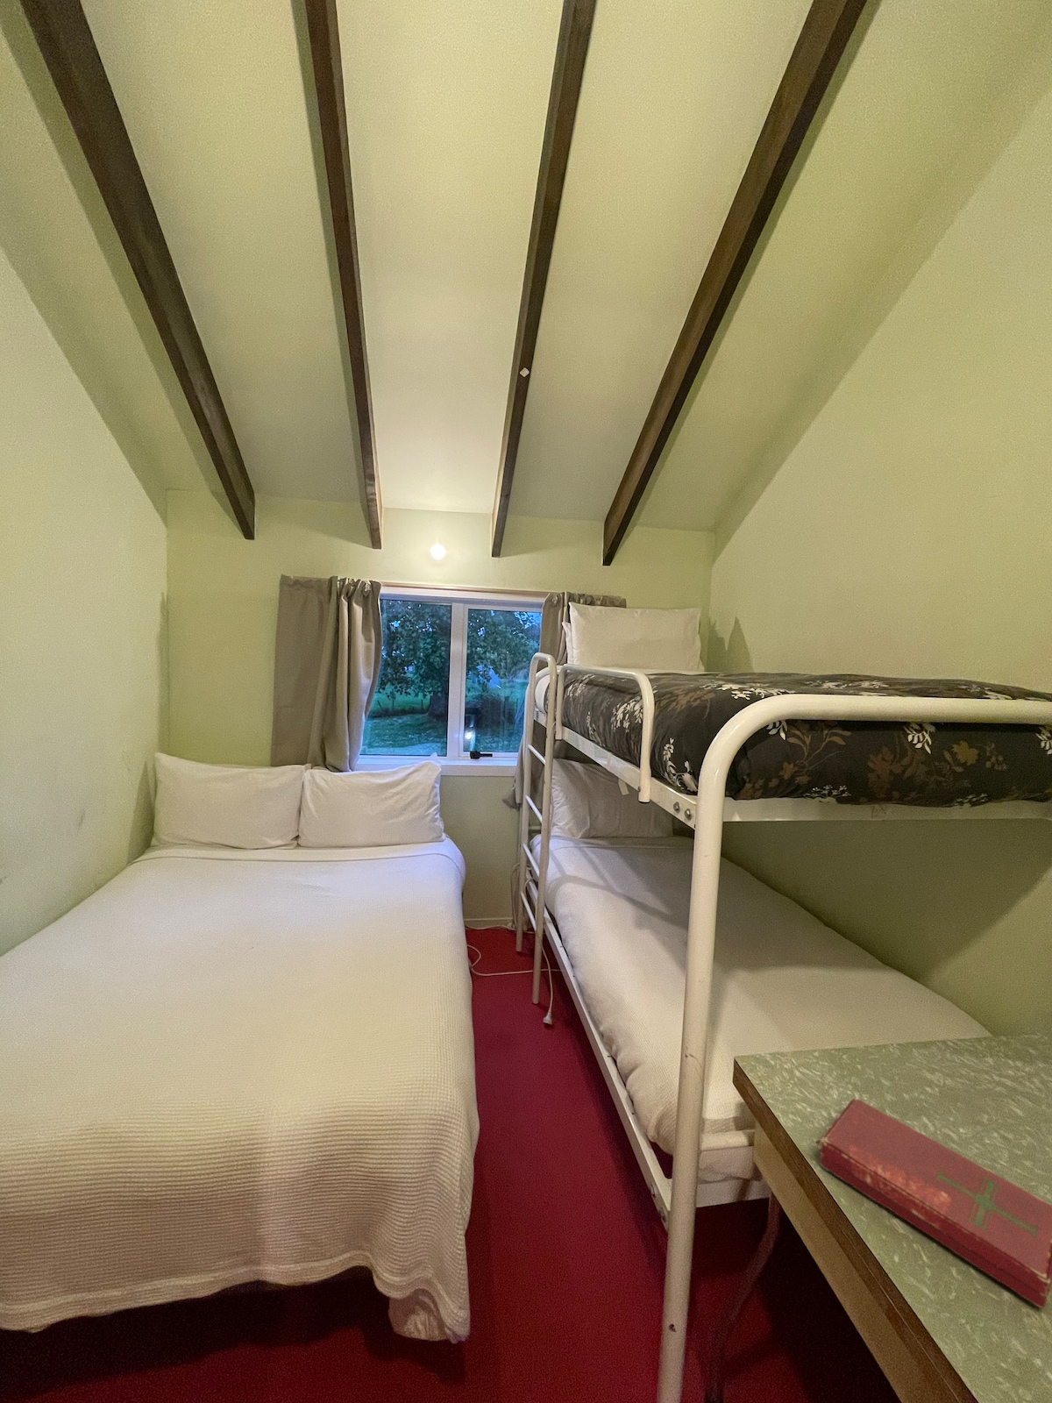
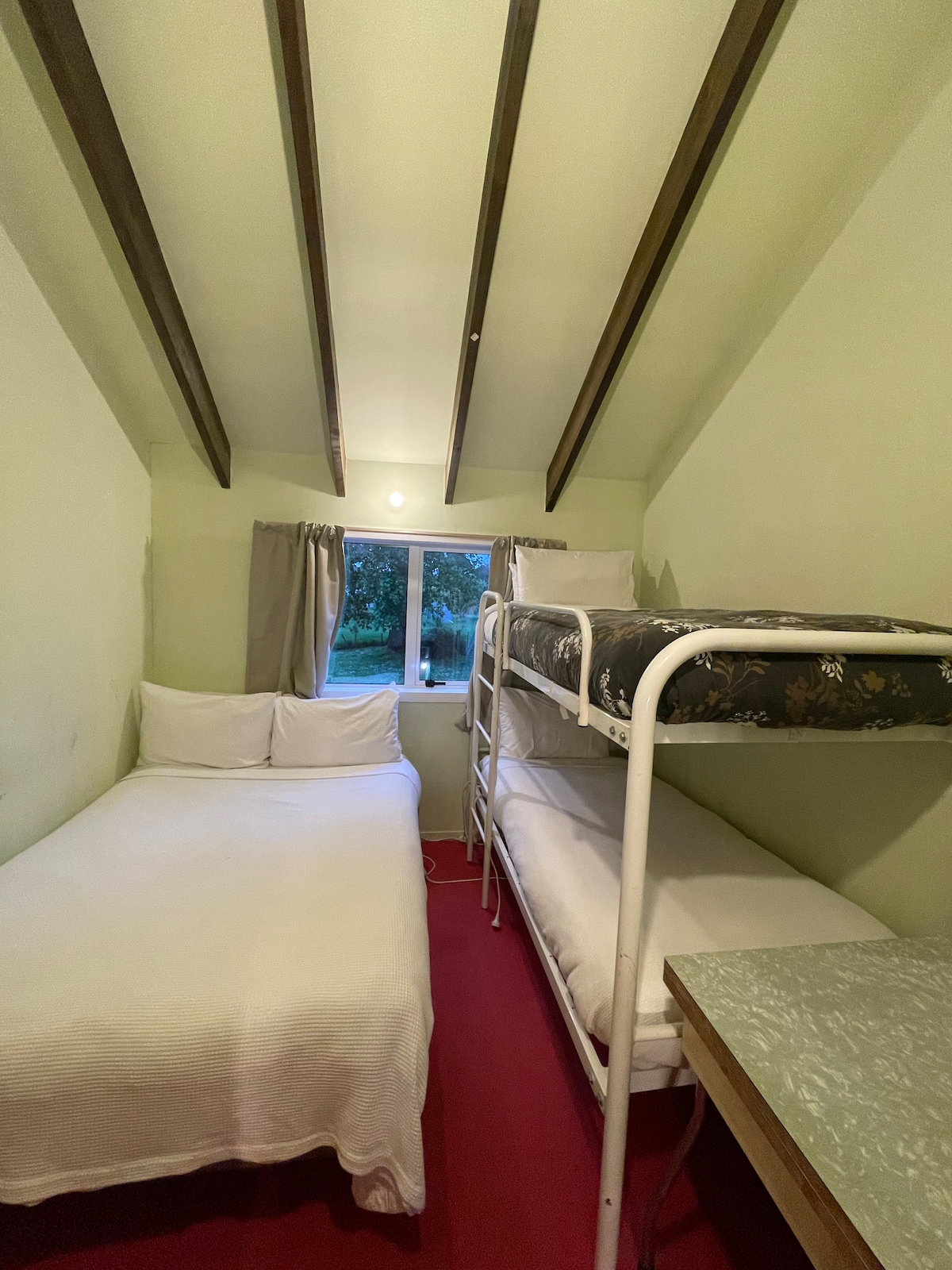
- book (929, 1184)
